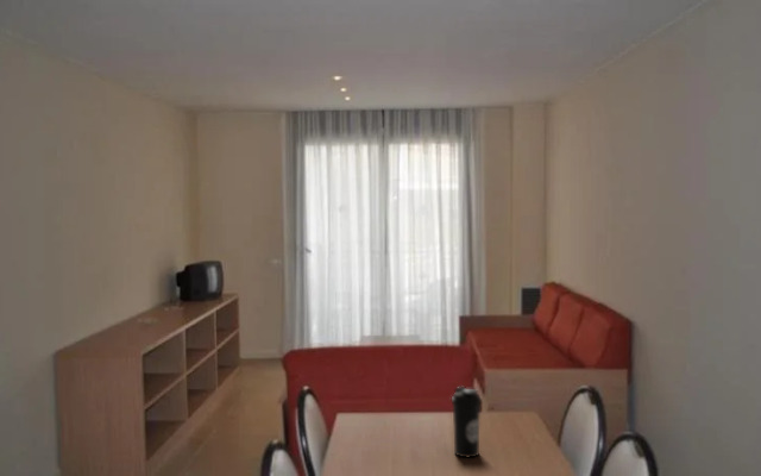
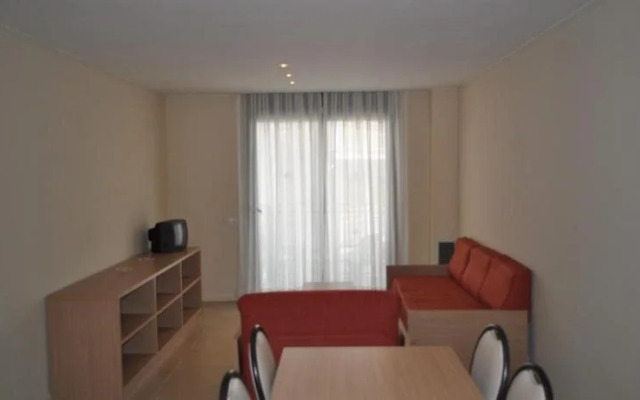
- water bottle (466, 420)
